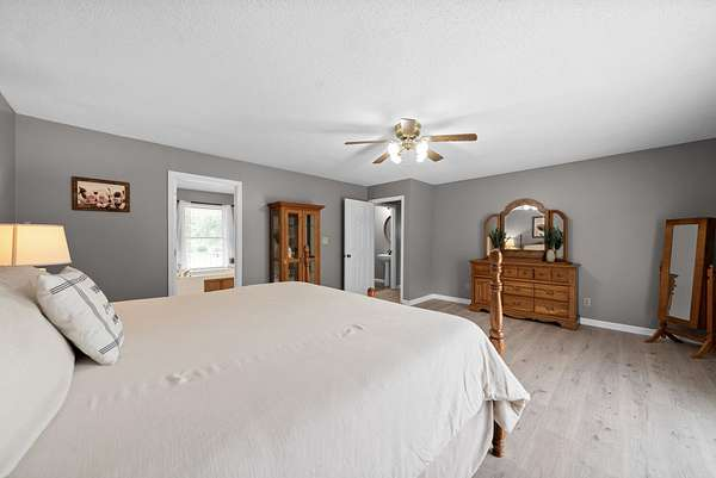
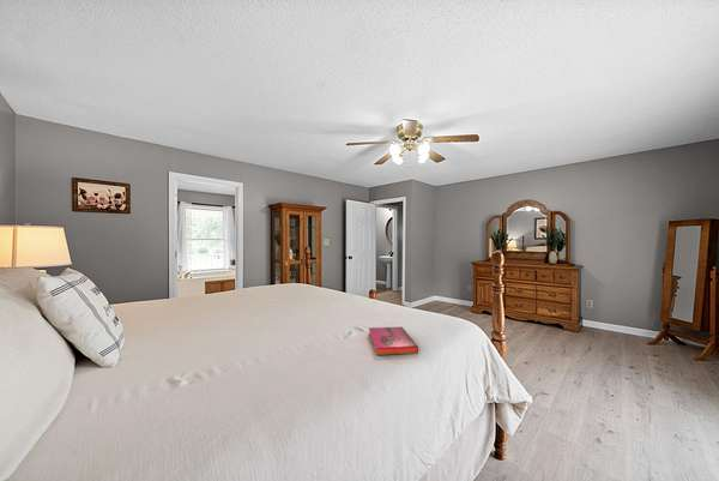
+ hardback book (391, 338)
